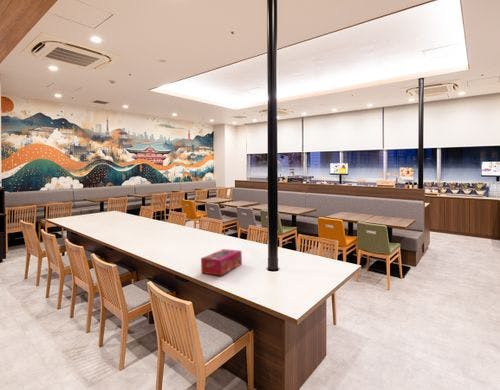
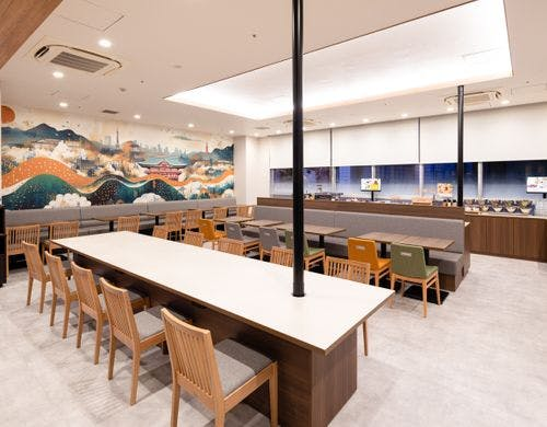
- tissue box (222, 261)
